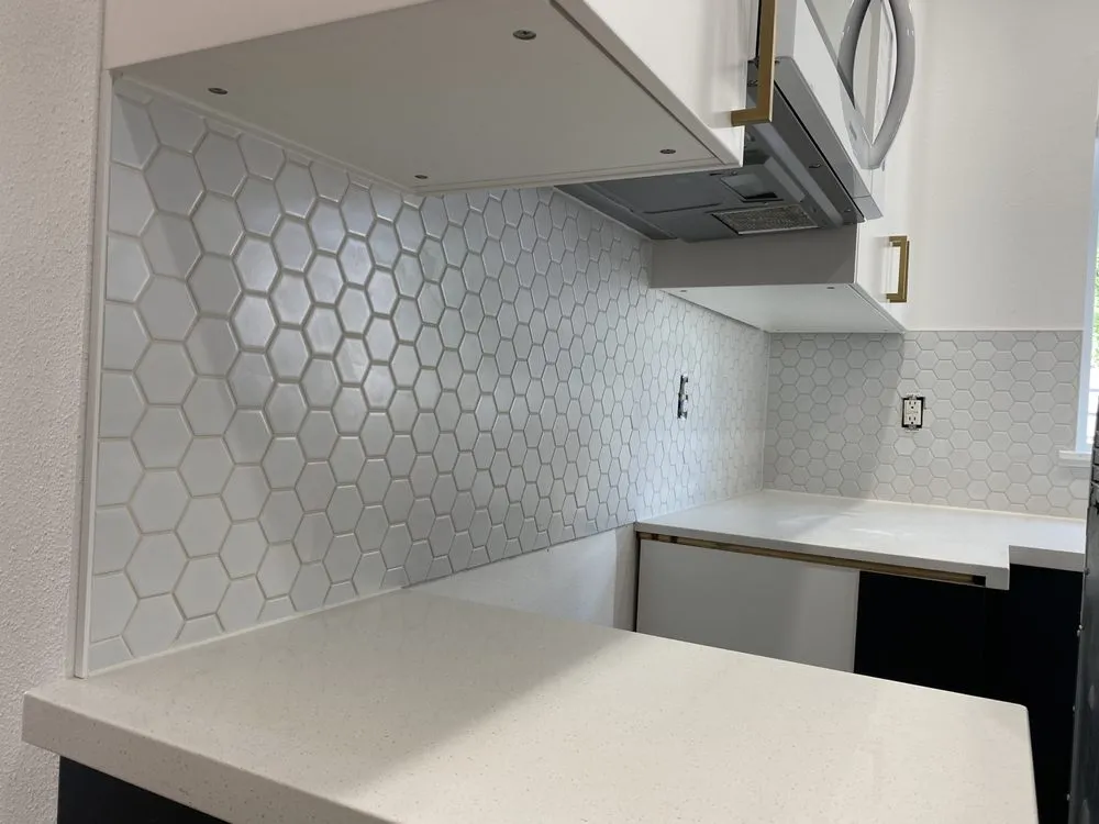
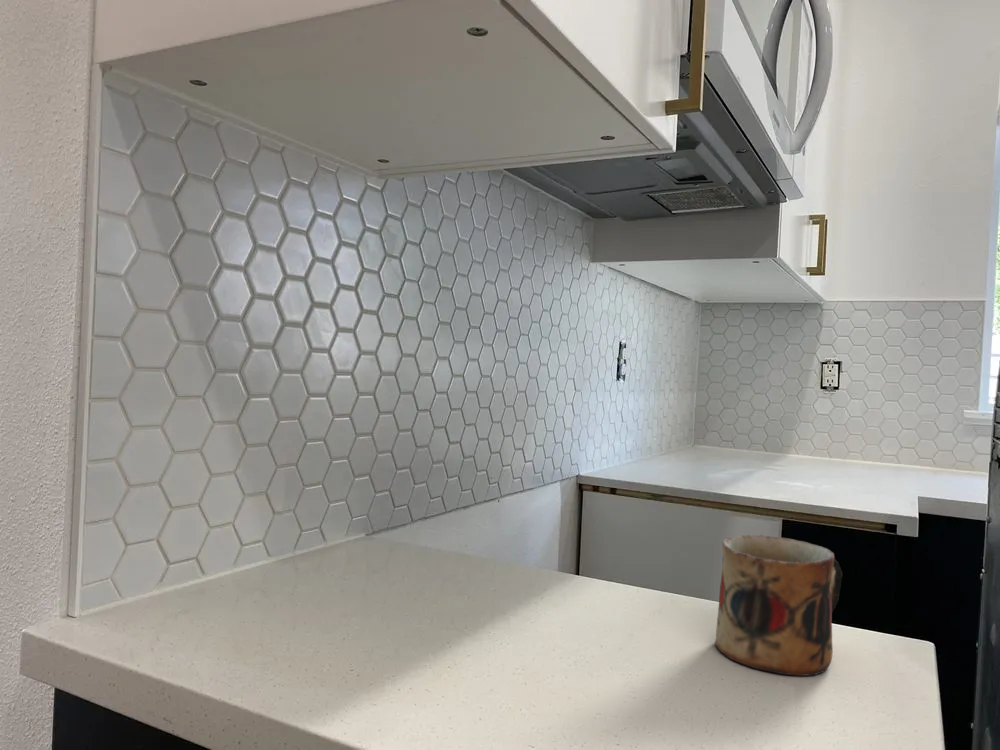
+ mug (779, 597)
